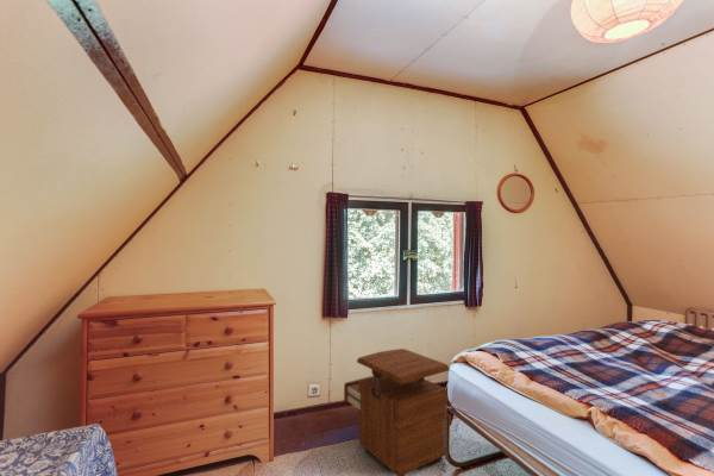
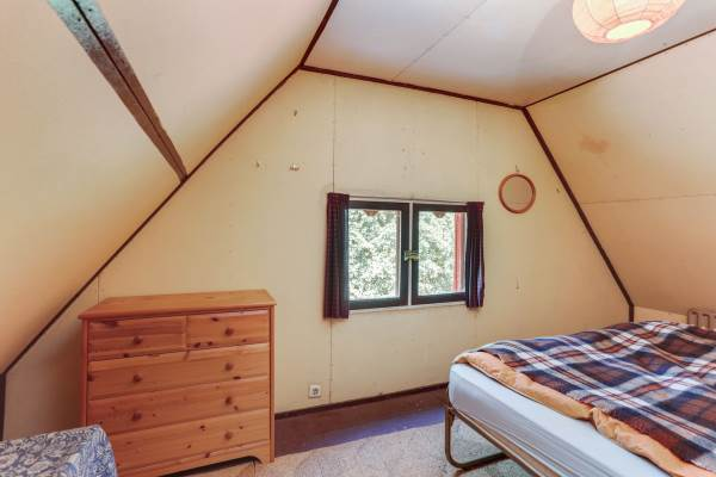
- nightstand (393, 402)
